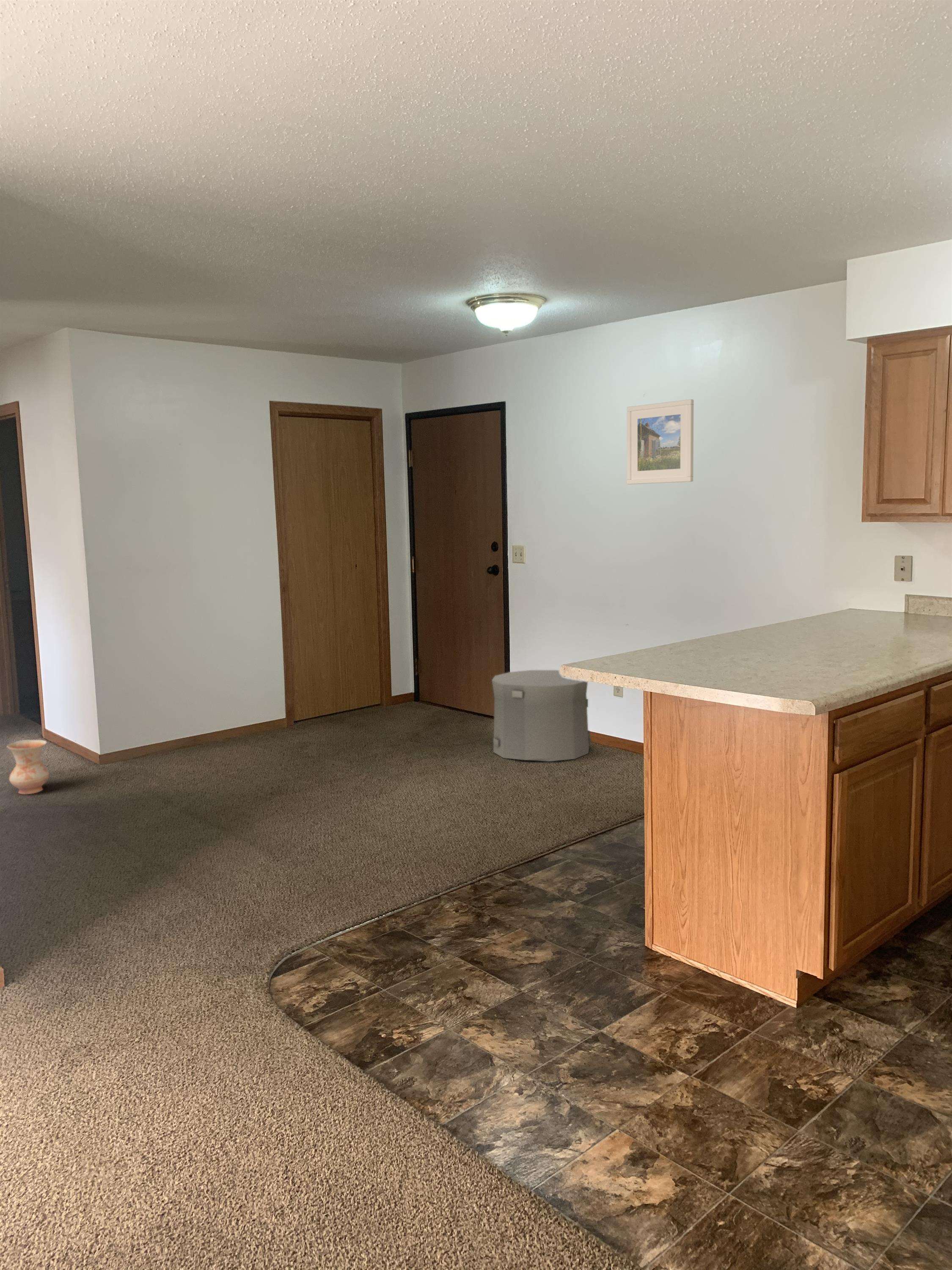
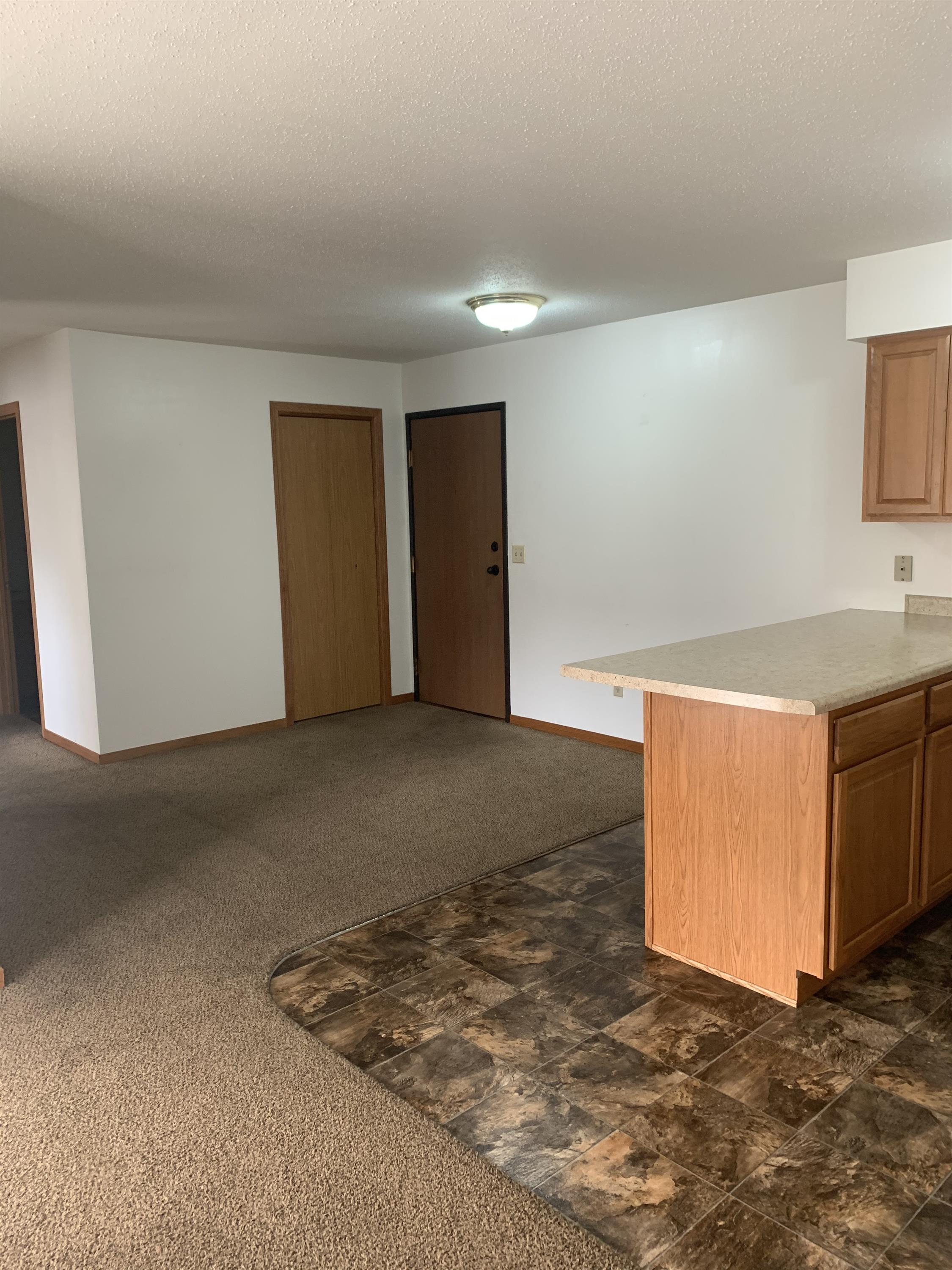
- trash can (541, 714)
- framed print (659, 443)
- ceramic jug (27, 766)
